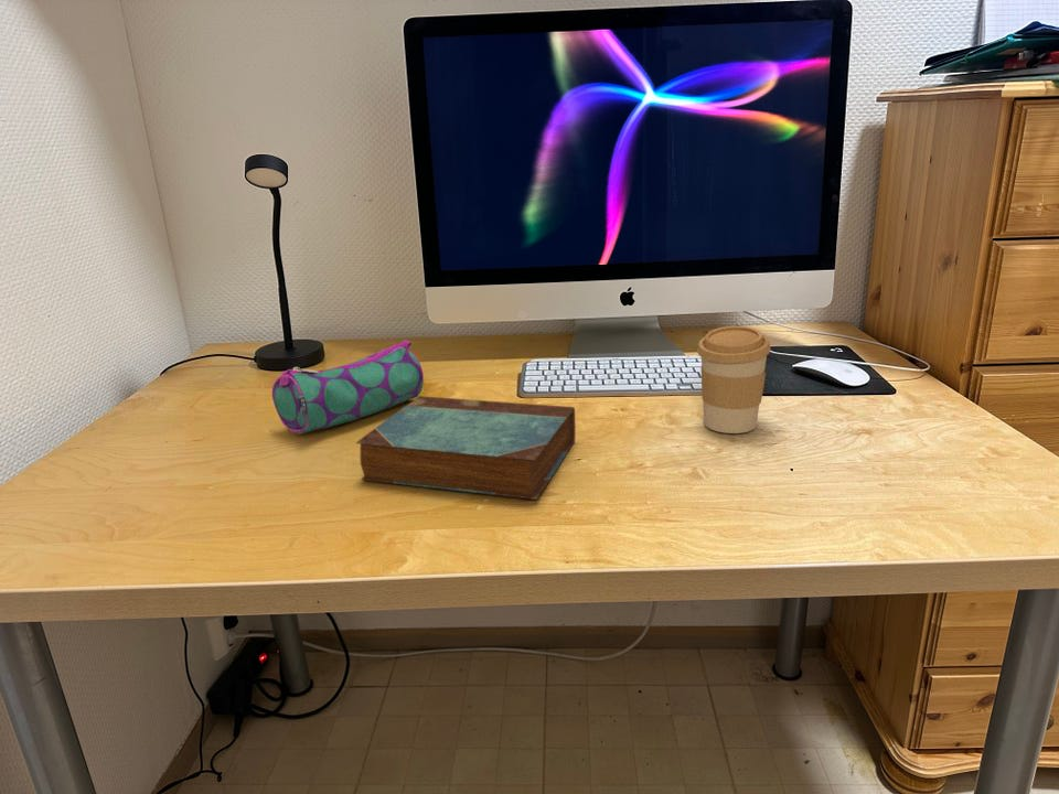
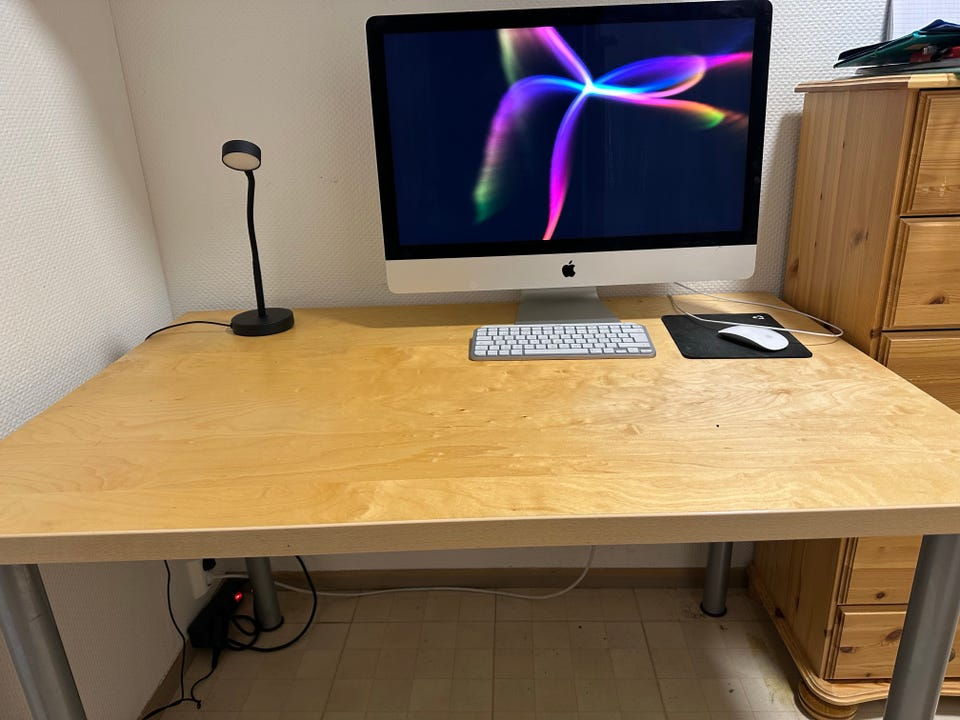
- pencil case (351, 385)
- book (471, 441)
- coffee cup (731, 378)
